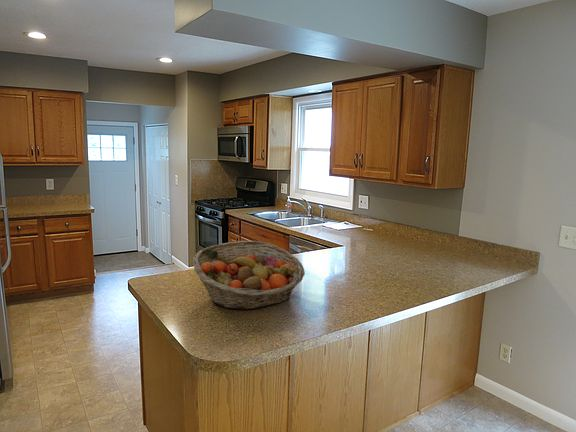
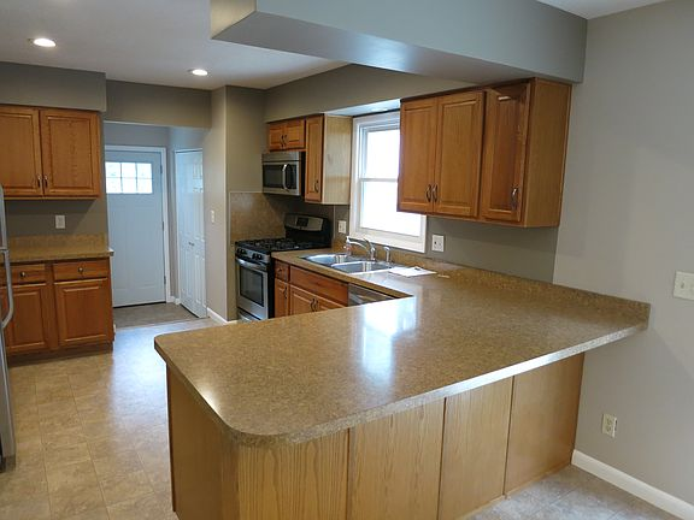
- fruit basket (249, 273)
